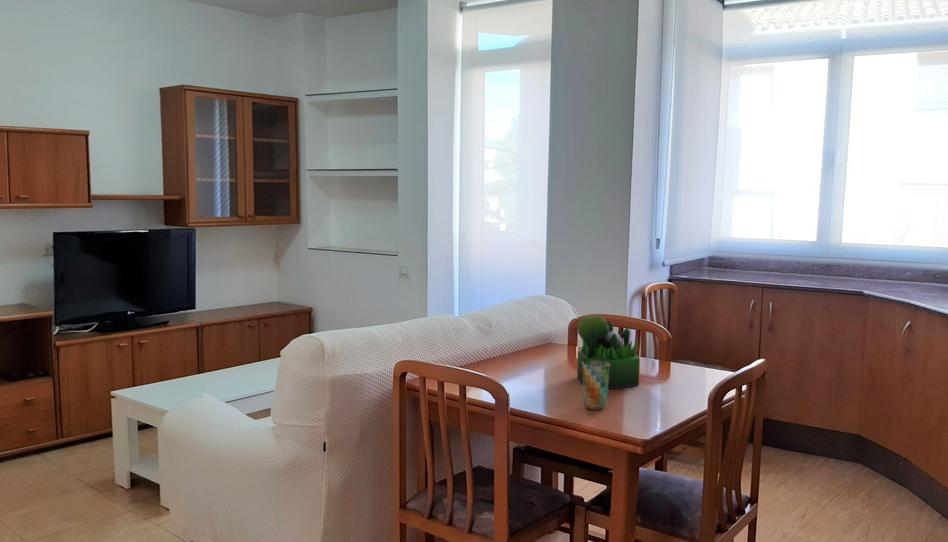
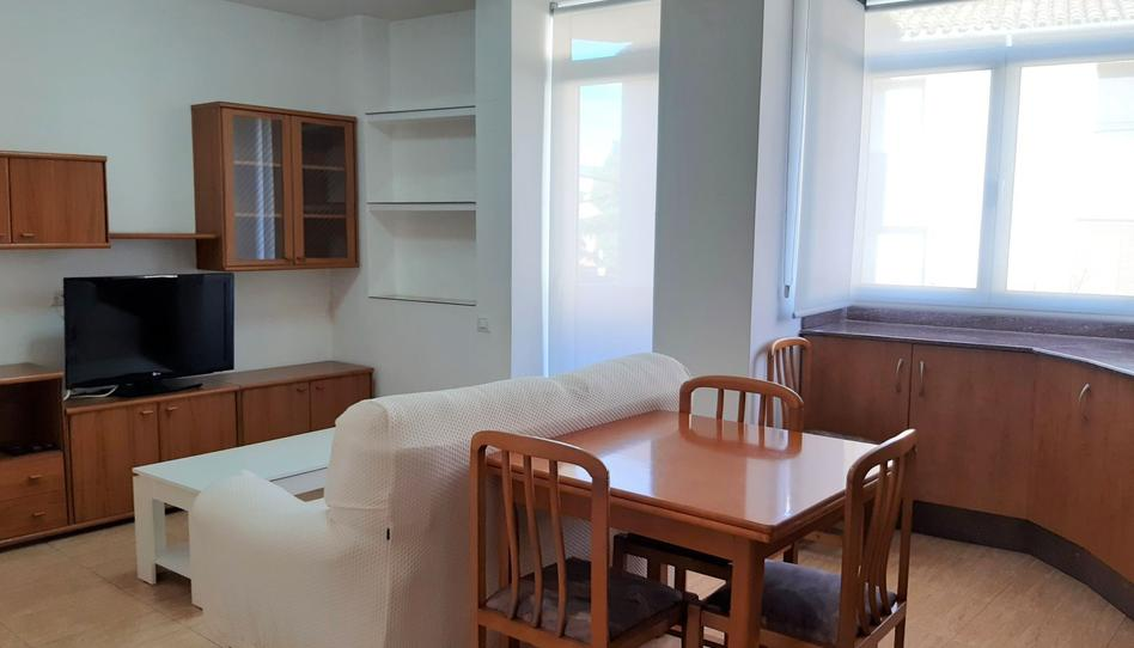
- cup (595, 385)
- plant (607, 349)
